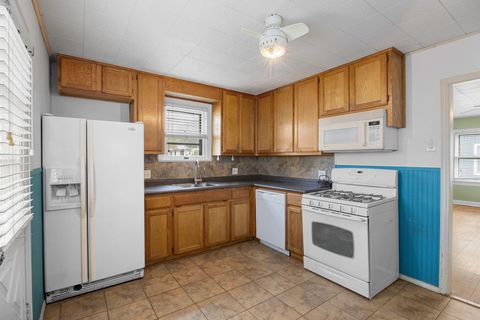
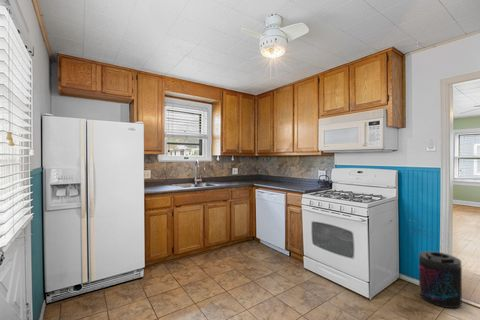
+ supplement container (439, 277)
